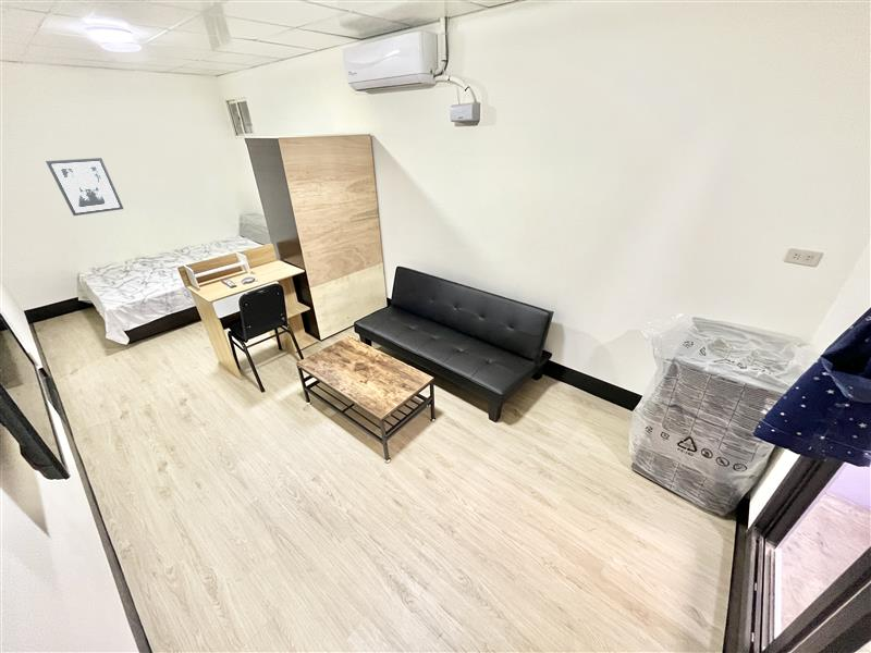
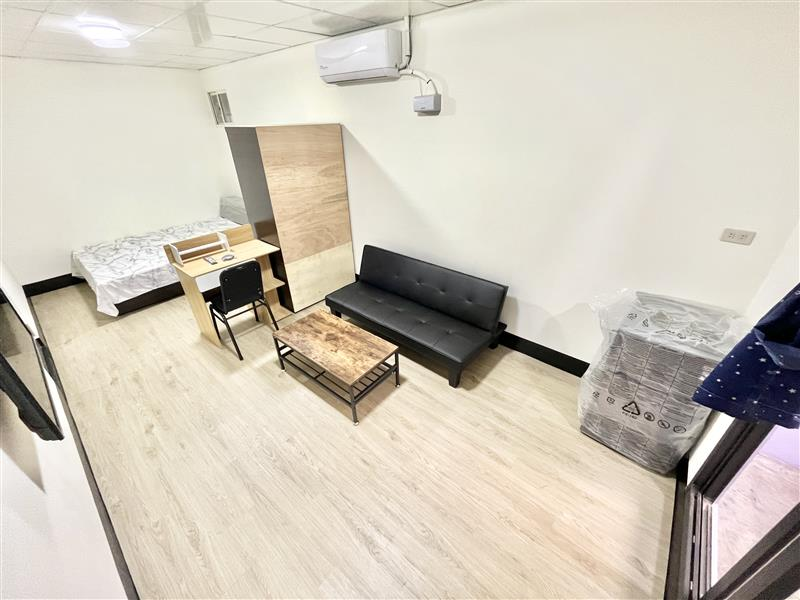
- wall art (87, 186)
